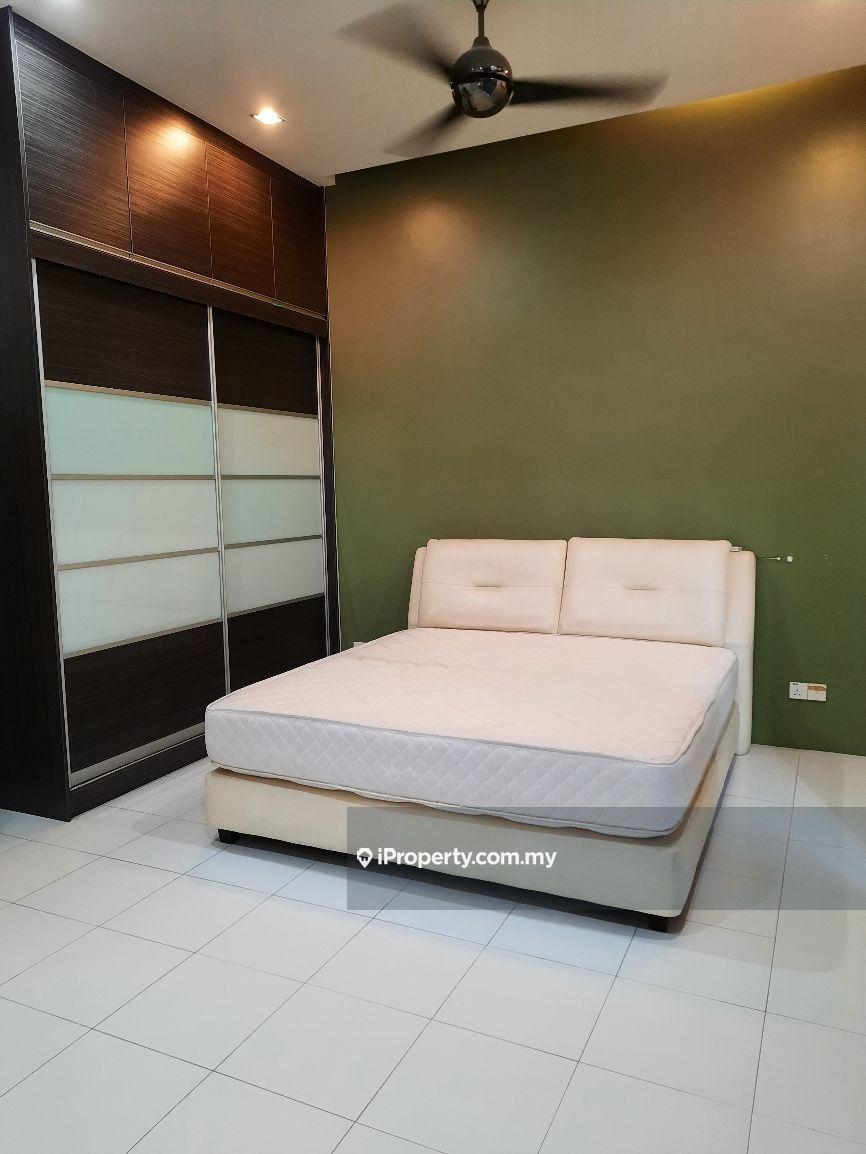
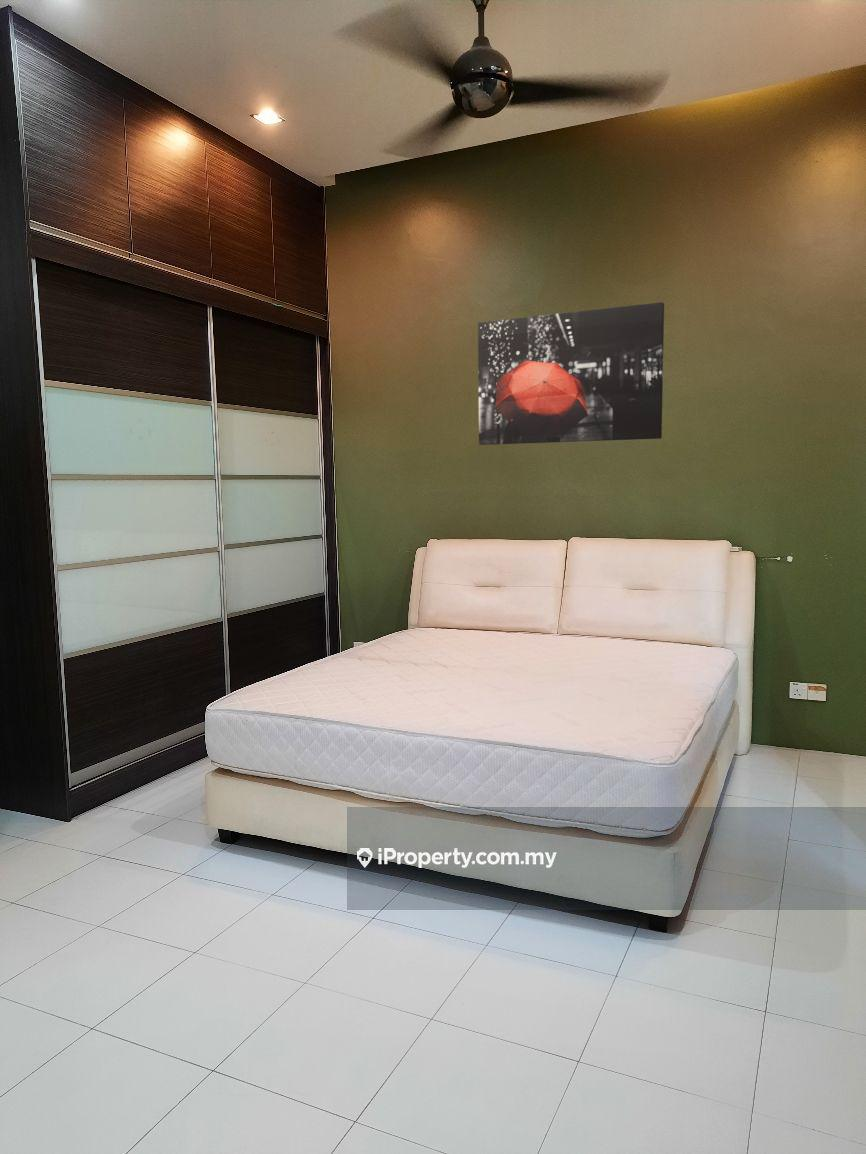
+ wall art (566, 378)
